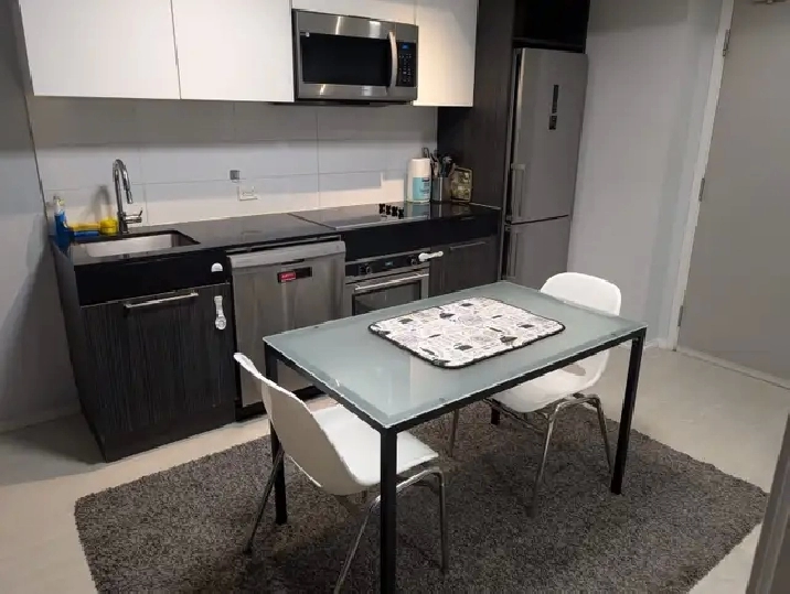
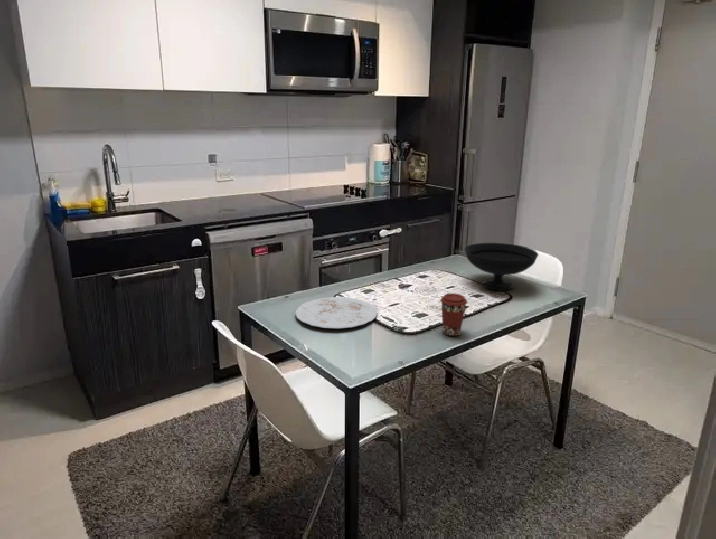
+ bowl (499, 268)
+ coffee cup (452, 314)
+ plate (336, 312)
